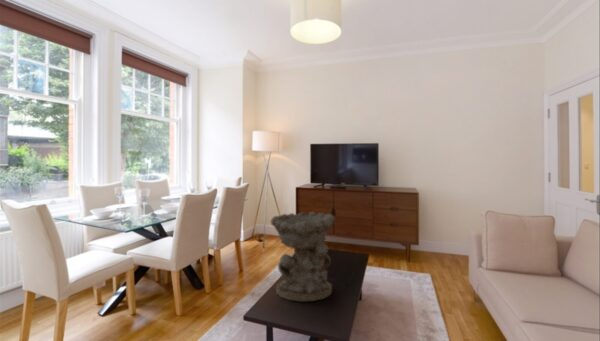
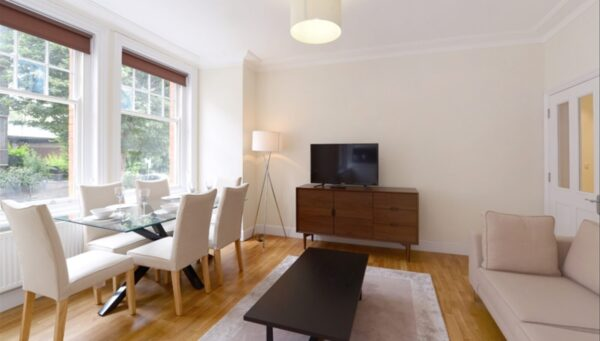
- decorative bowl (303, 252)
